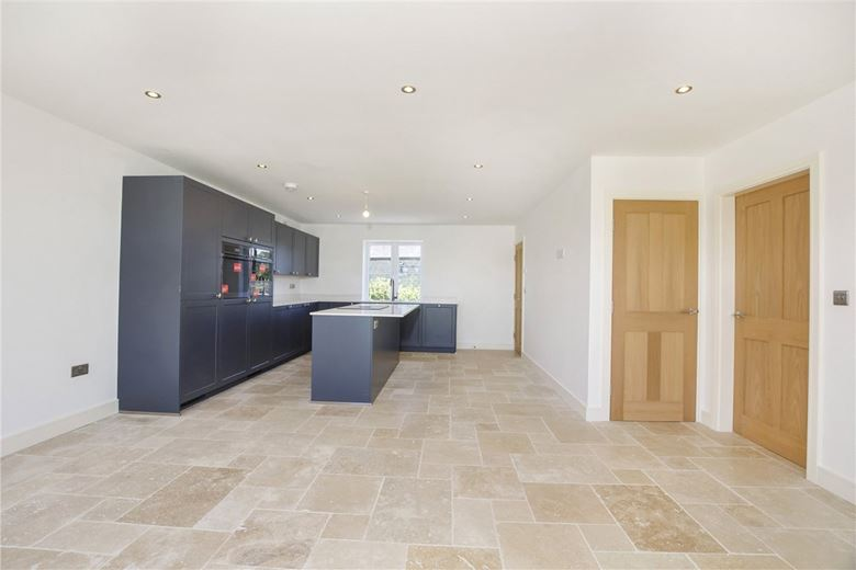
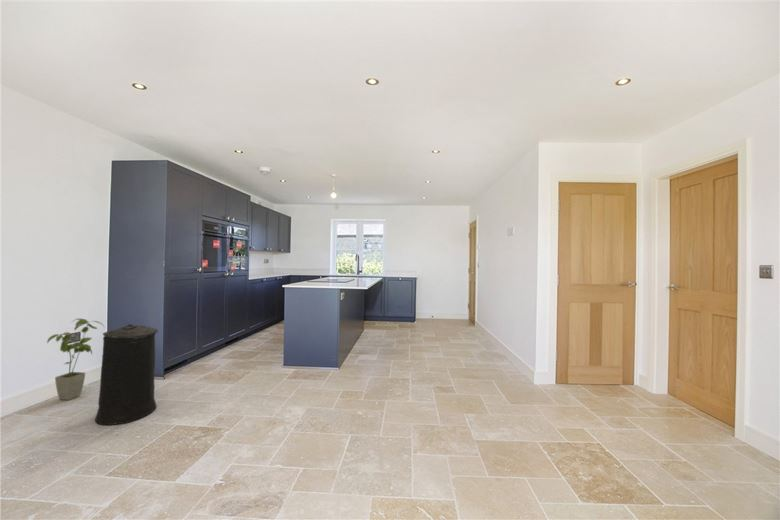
+ house plant (78, 355)
+ trash can (128, 367)
